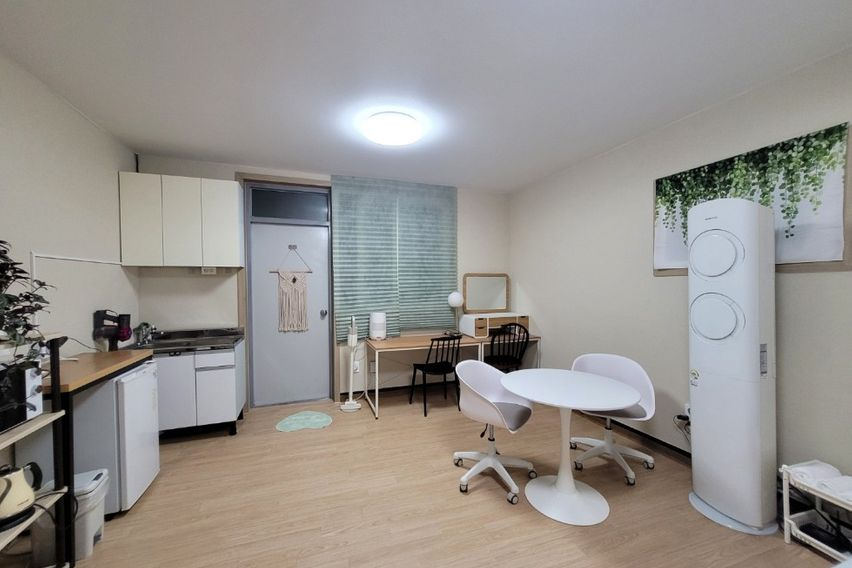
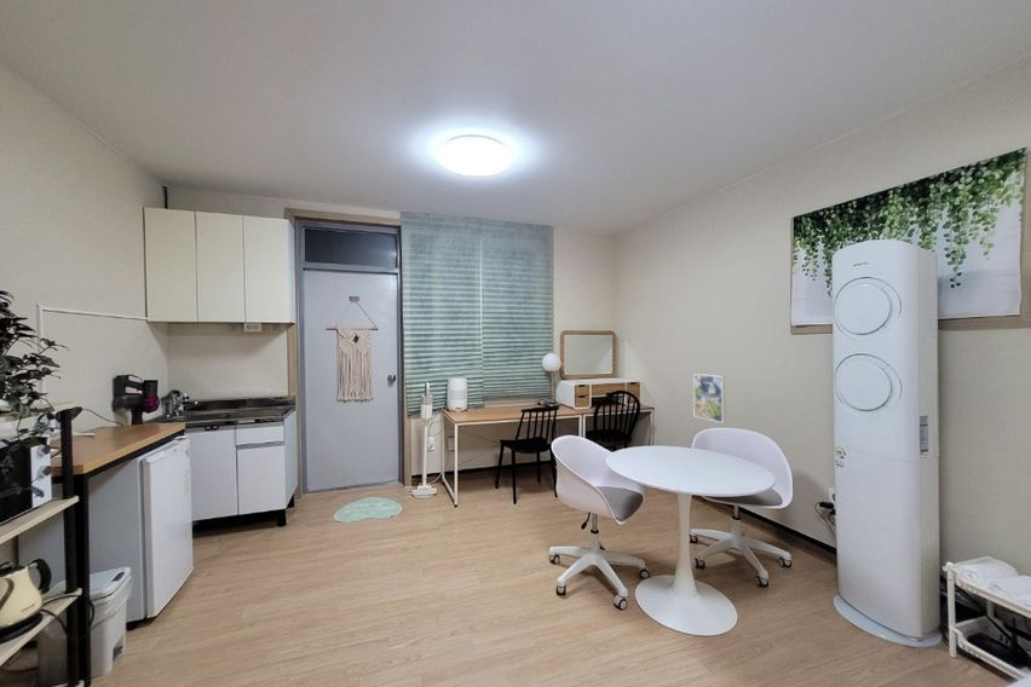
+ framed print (708, 397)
